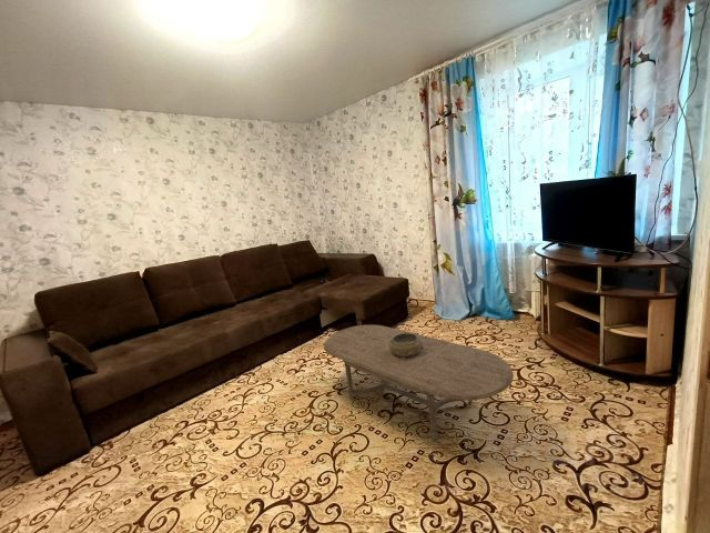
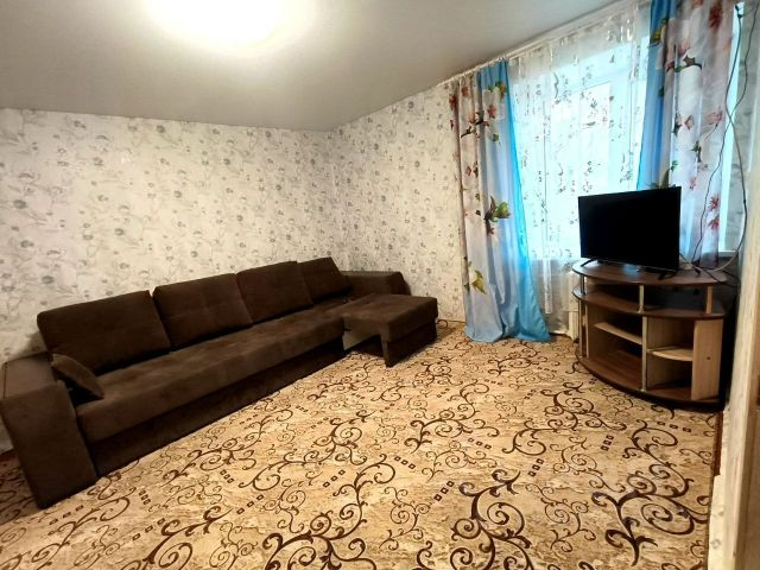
- decorative bowl (405, 344)
- coffee table (406, 376)
